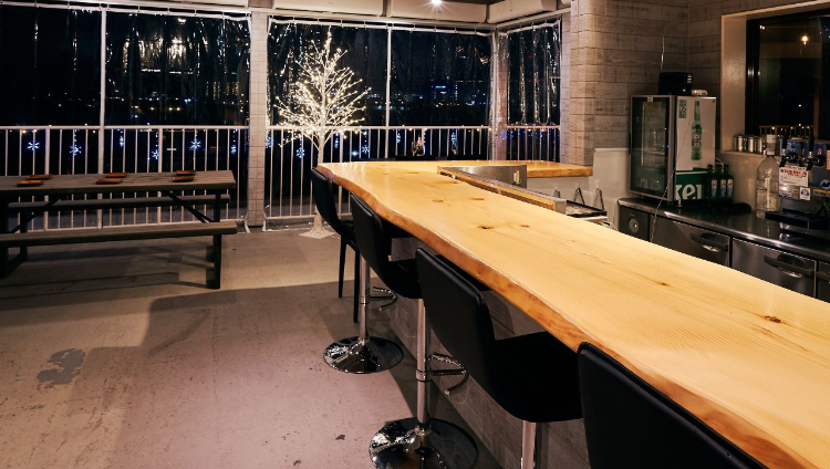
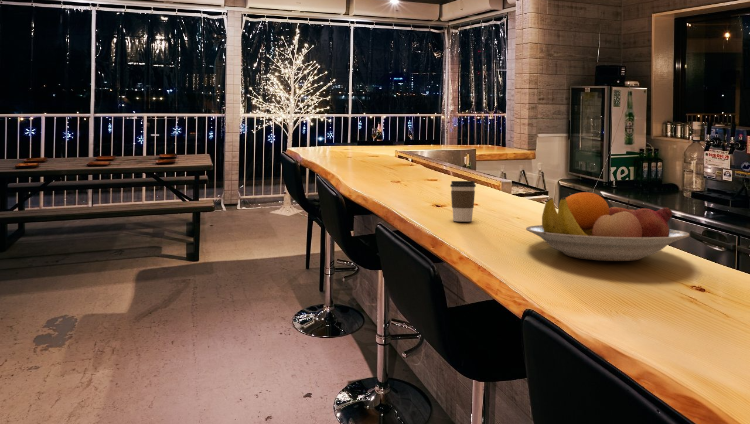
+ coffee cup (462, 200)
+ fruit bowl (603, 224)
